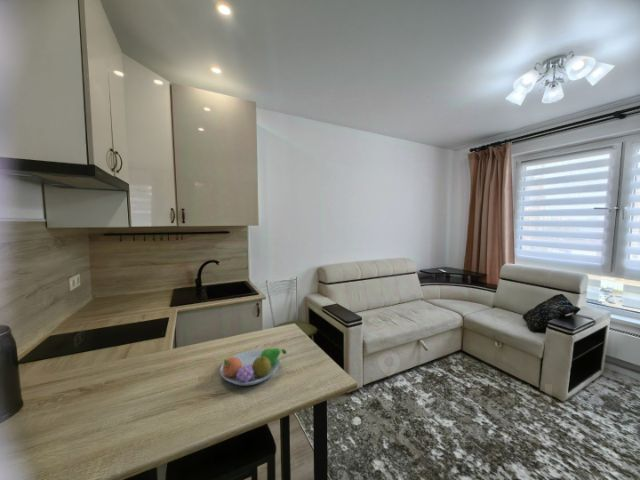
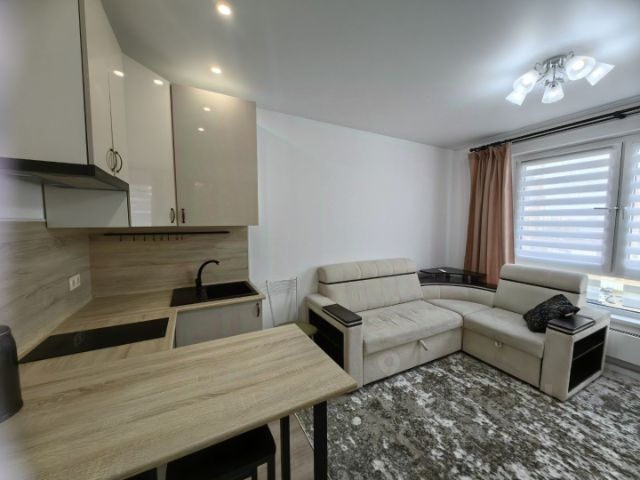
- fruit bowl (253, 359)
